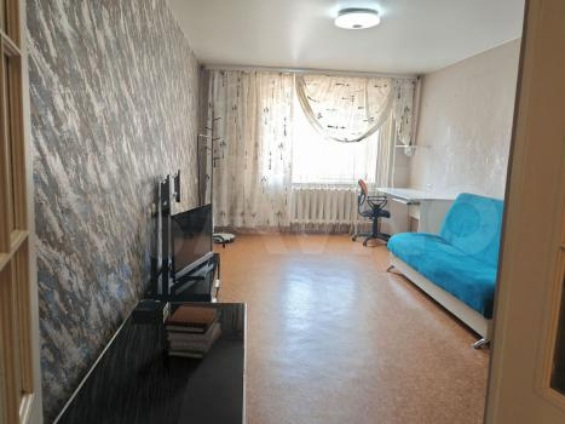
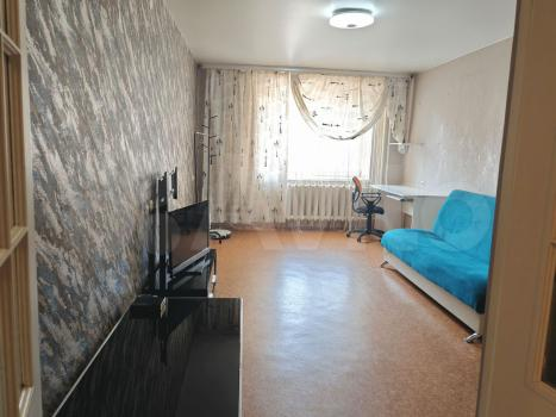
- book stack (194, 328)
